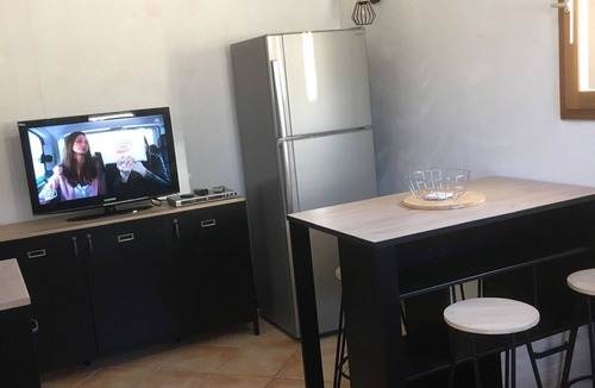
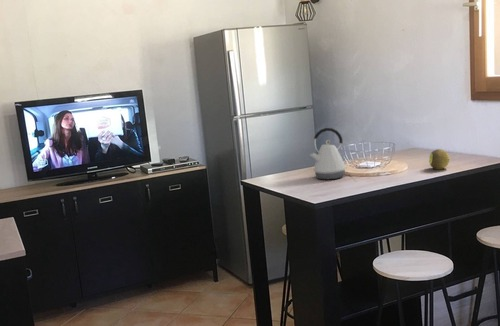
+ kettle (327, 152)
+ fruit (438, 159)
